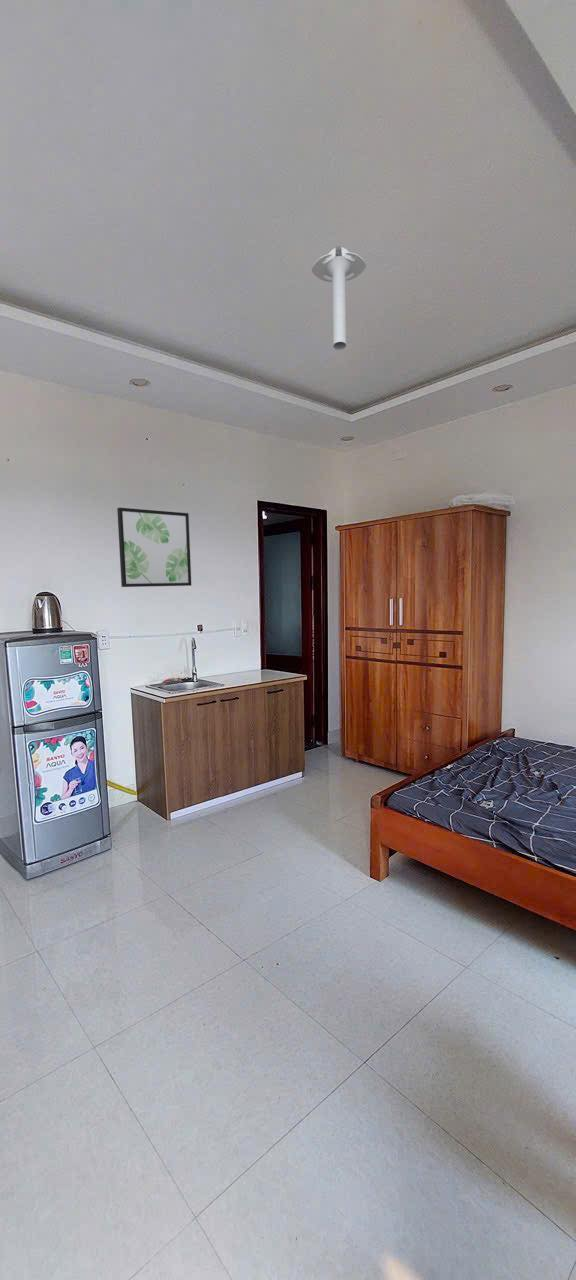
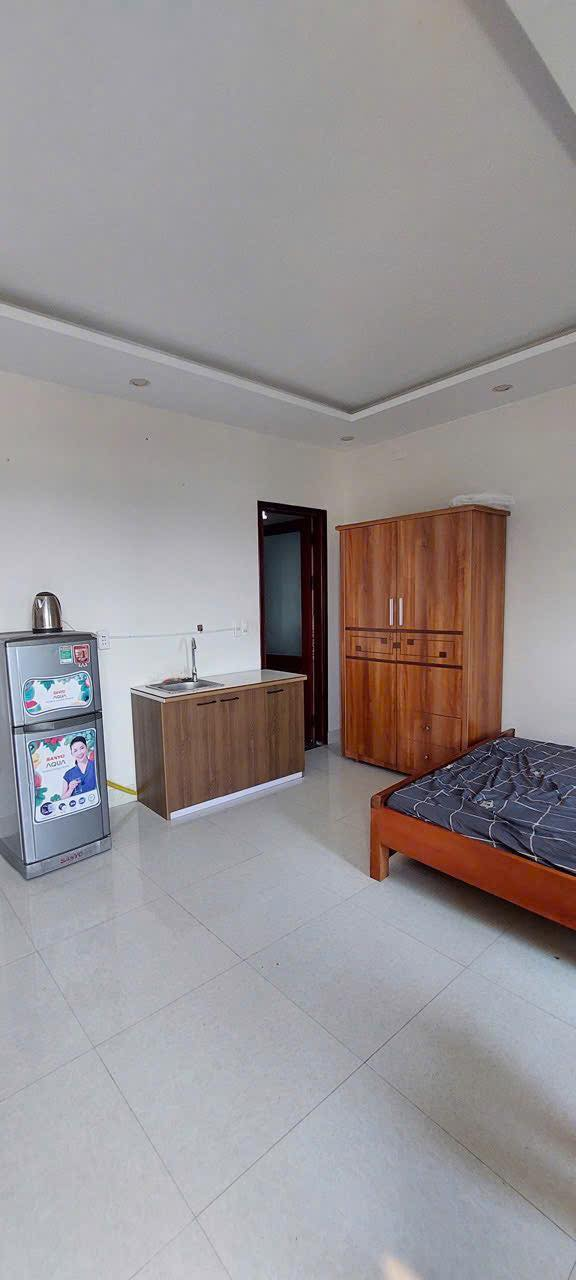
- wall art (156, 548)
- ceiling light (339, 299)
